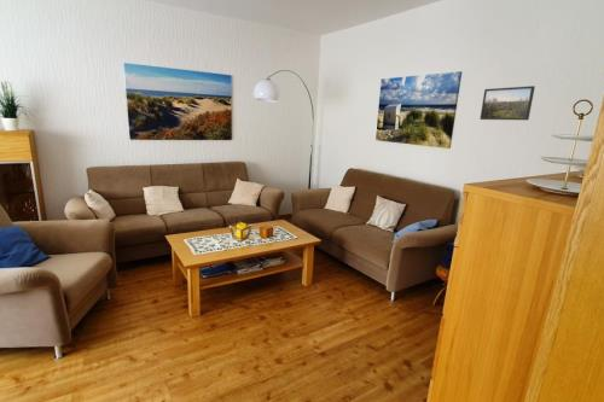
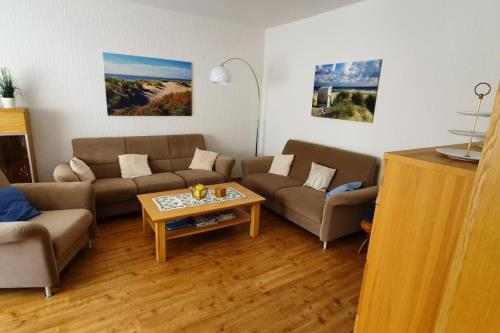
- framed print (505, 104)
